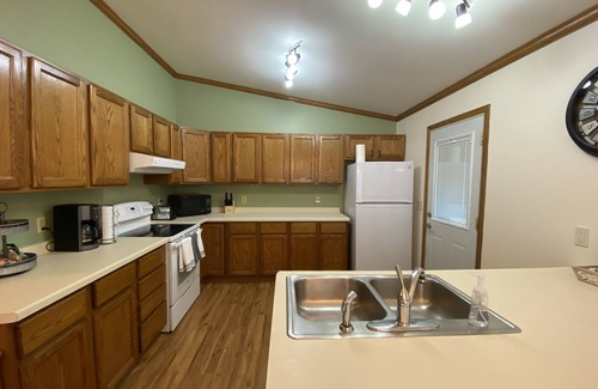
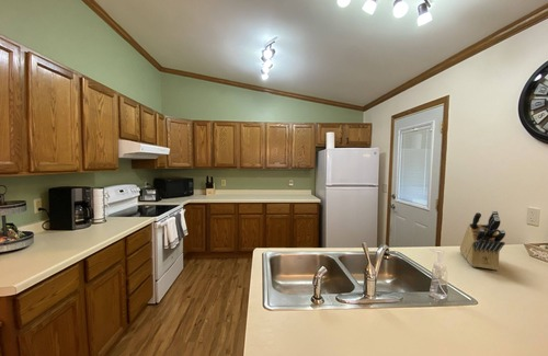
+ knife block (480, 236)
